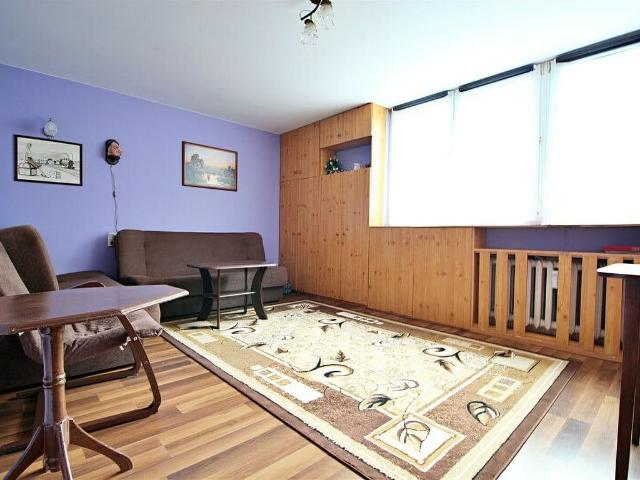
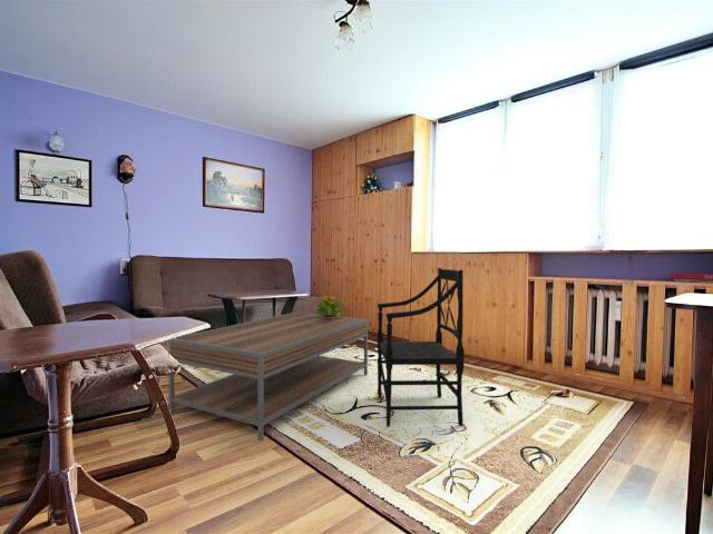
+ armchair (418, 342)
+ potted flower (329, 306)
+ coffee table (280, 358)
